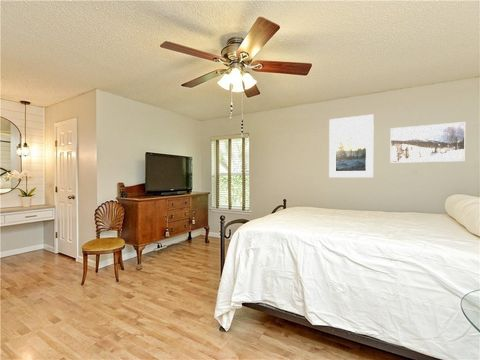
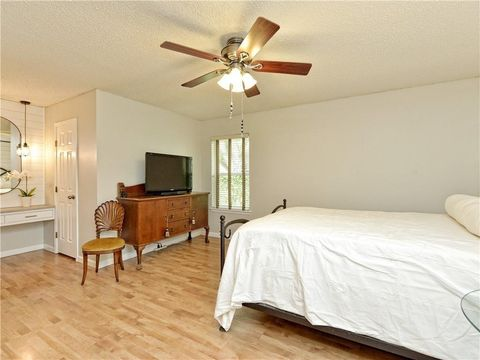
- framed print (350, 147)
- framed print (425, 143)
